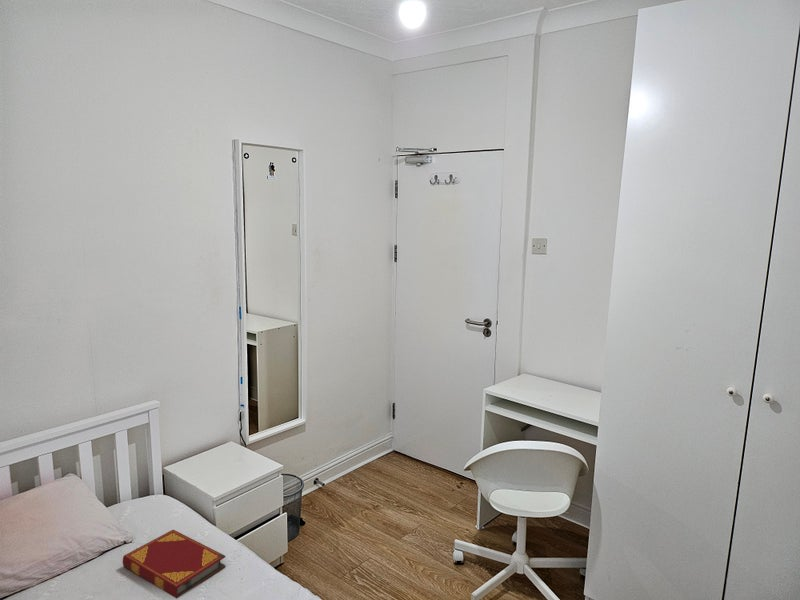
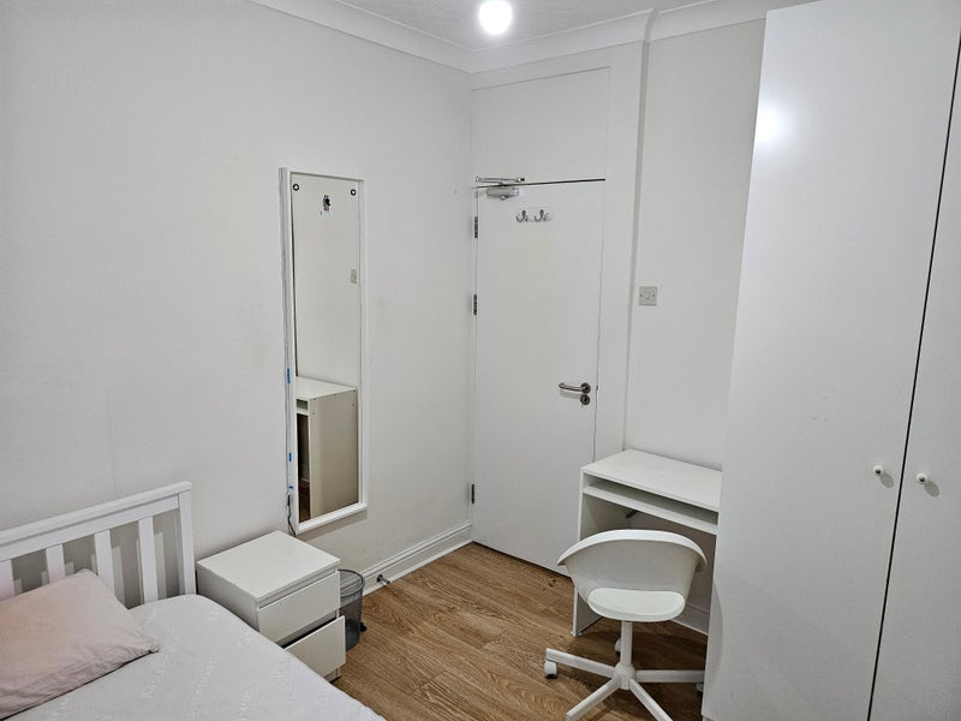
- hardback book (174, 561)
